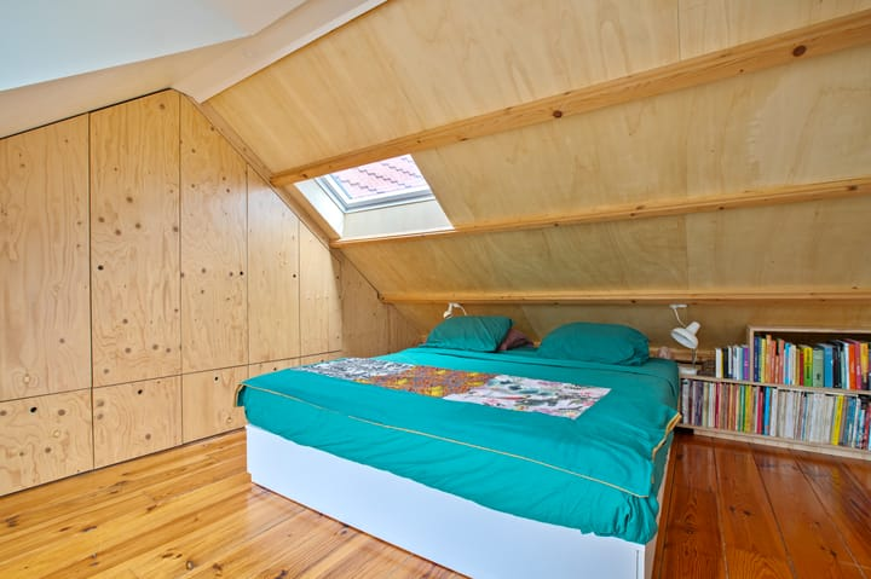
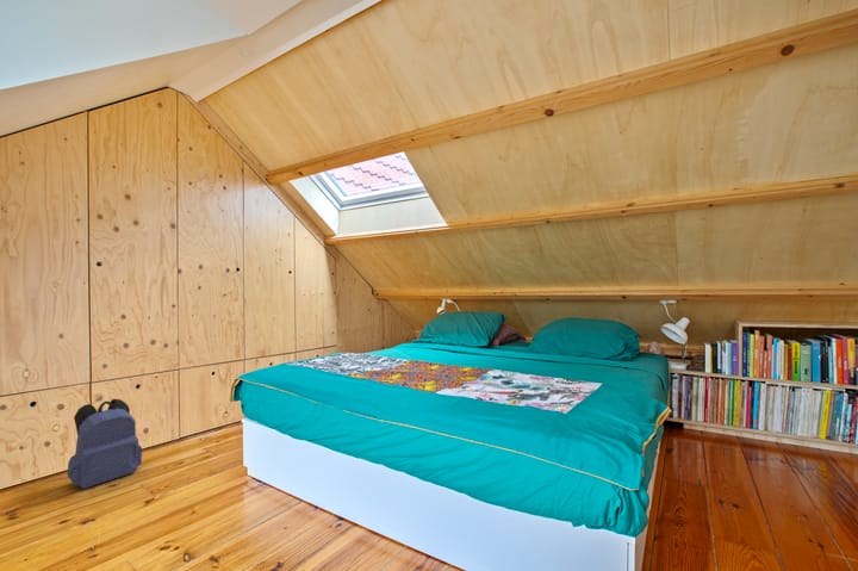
+ backpack (101, 437)
